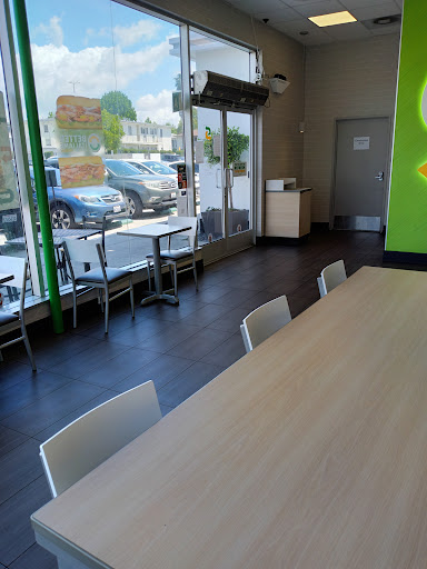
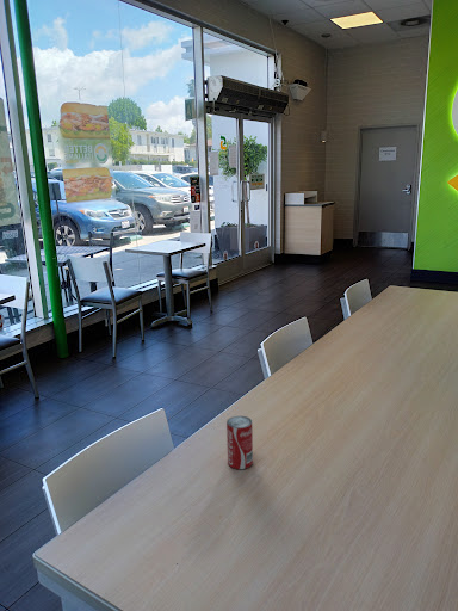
+ beverage can (240, 442)
